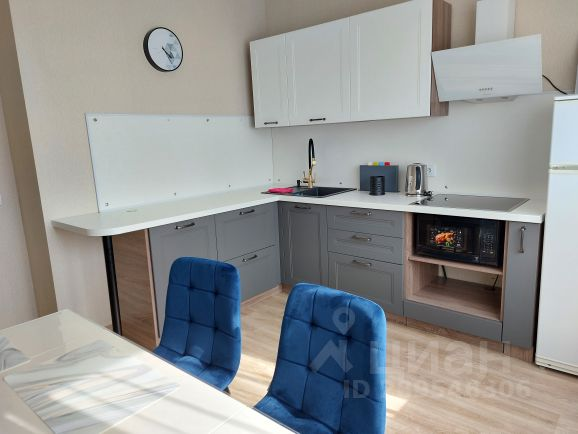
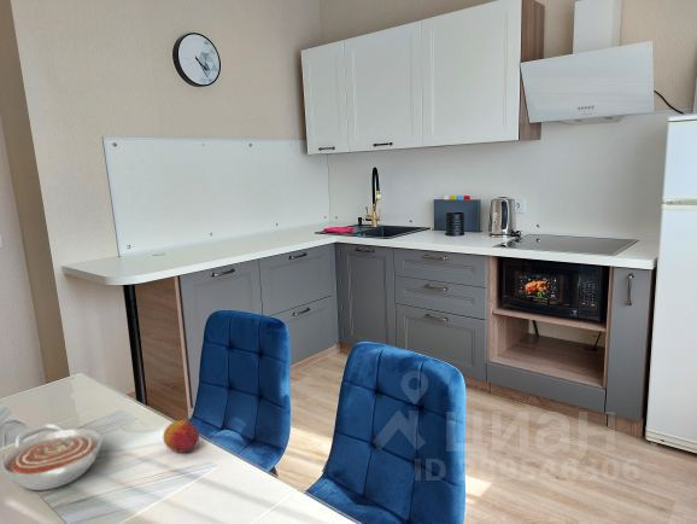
+ bowl (54, 458)
+ fruit (178, 436)
